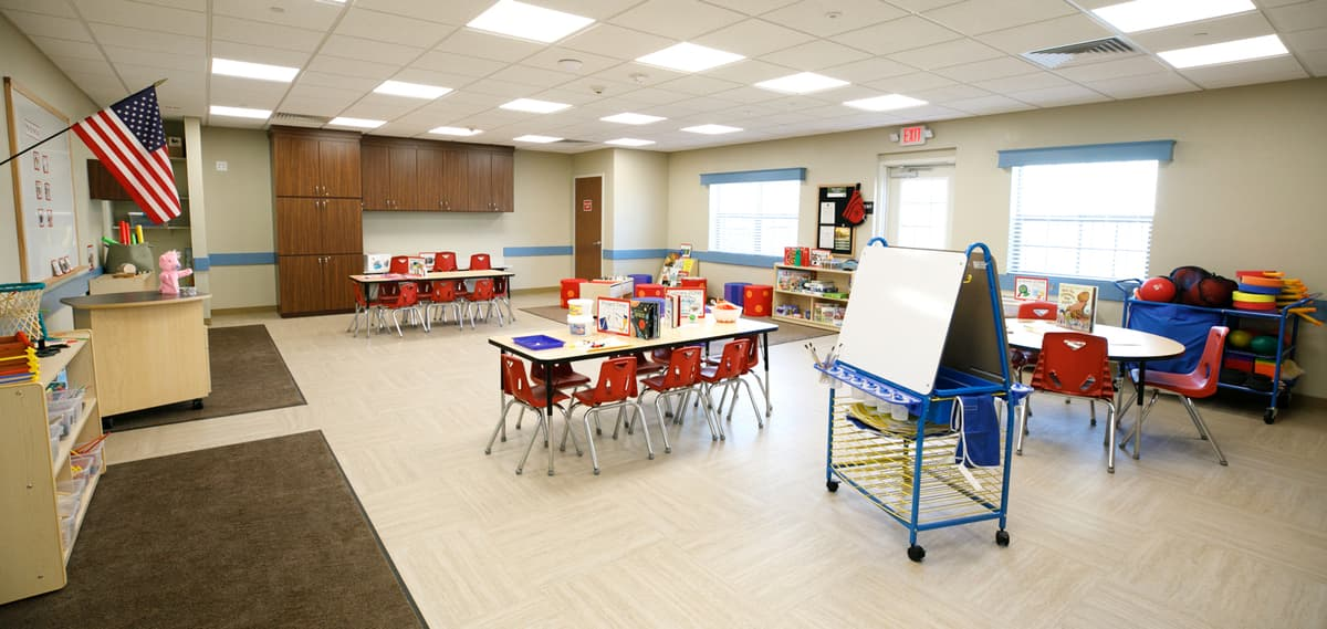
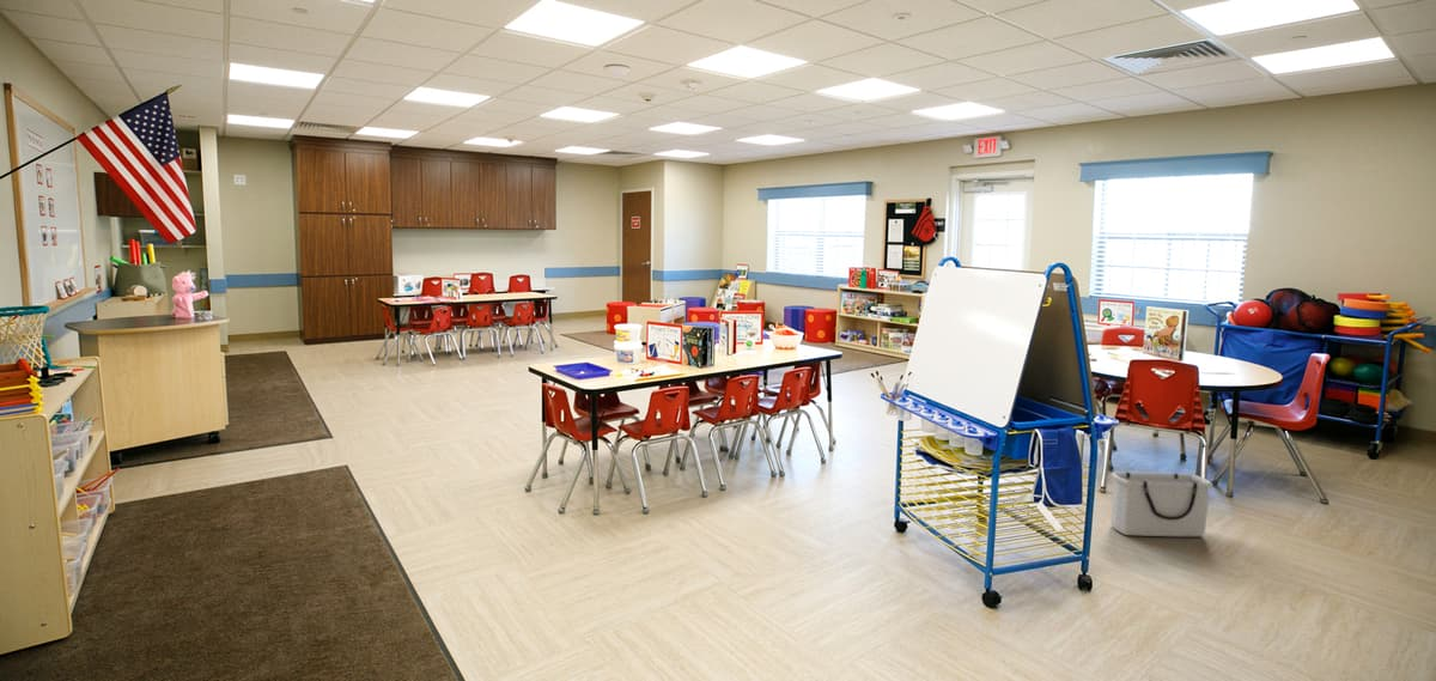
+ storage bin (1158, 504)
